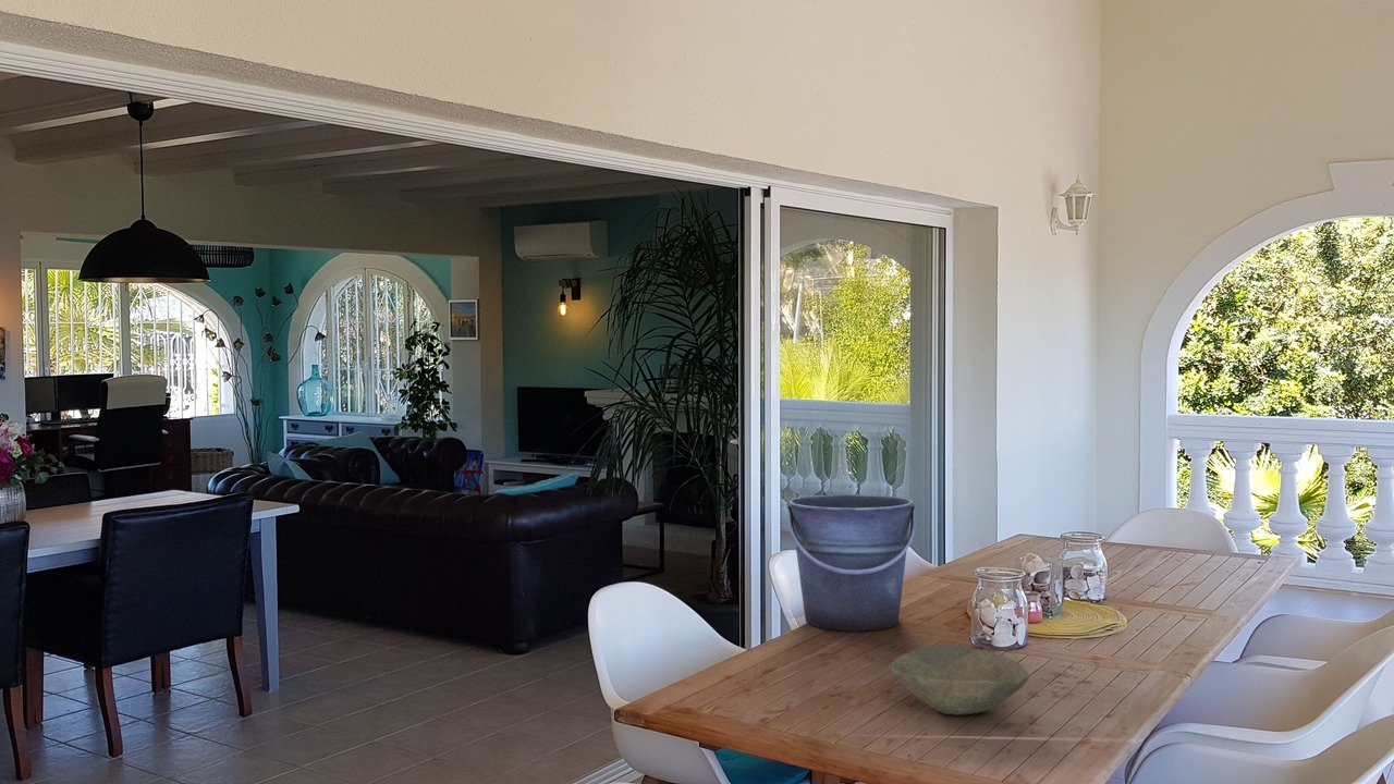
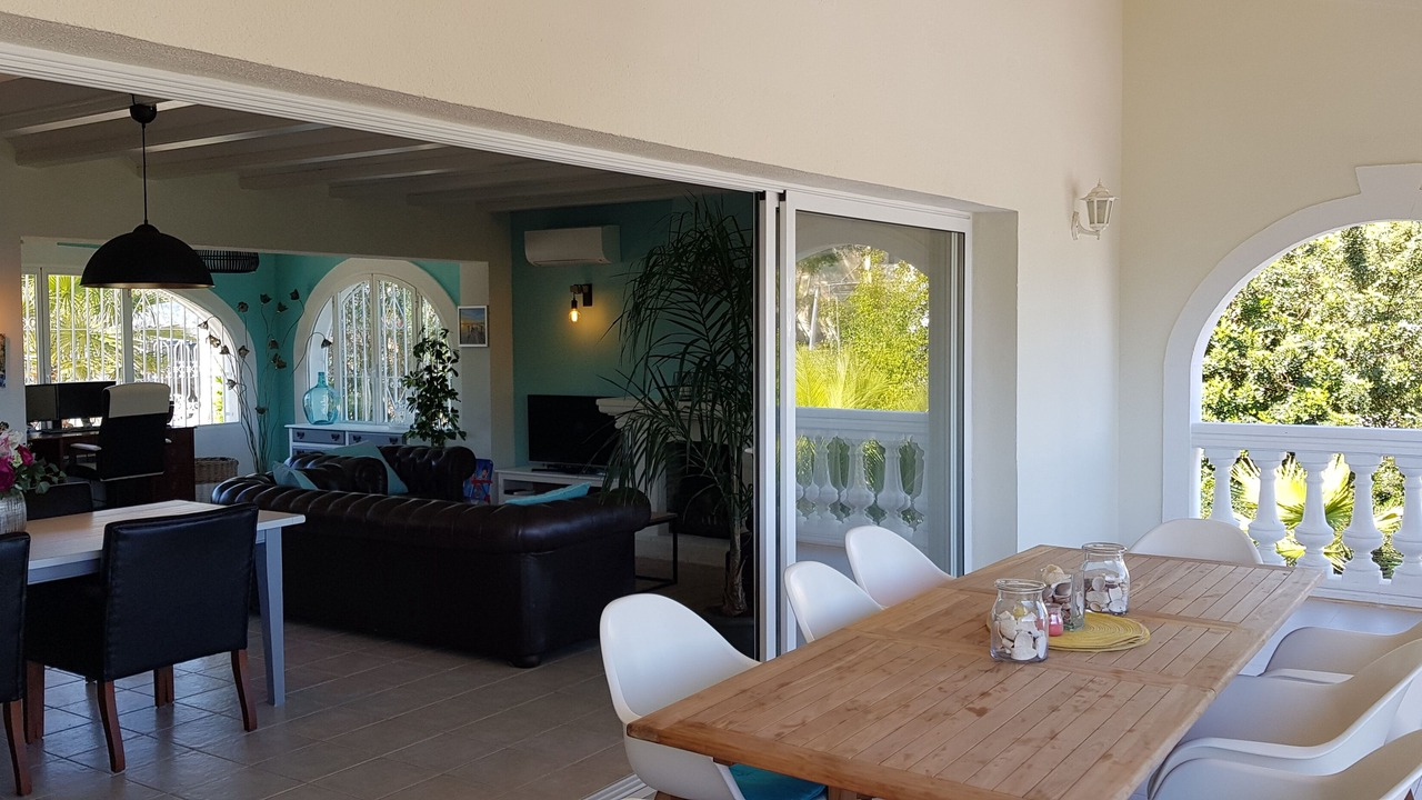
- bucket (852, 562)
- bowl (958, 685)
